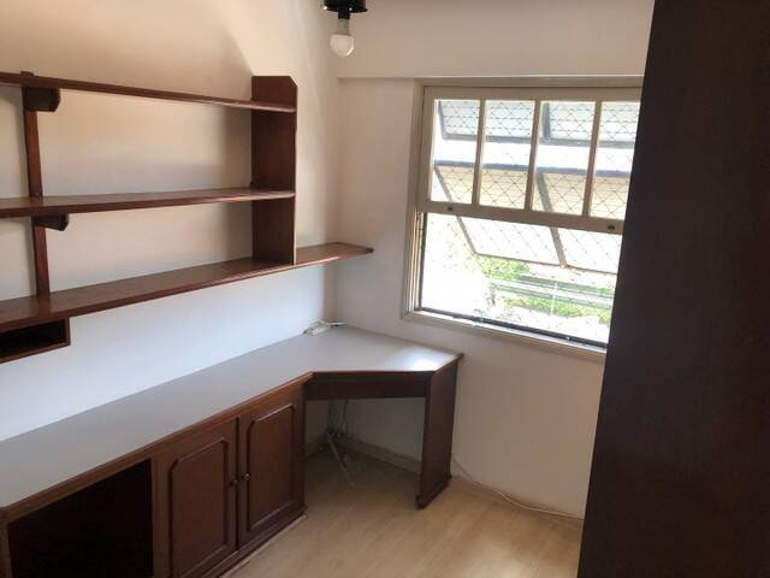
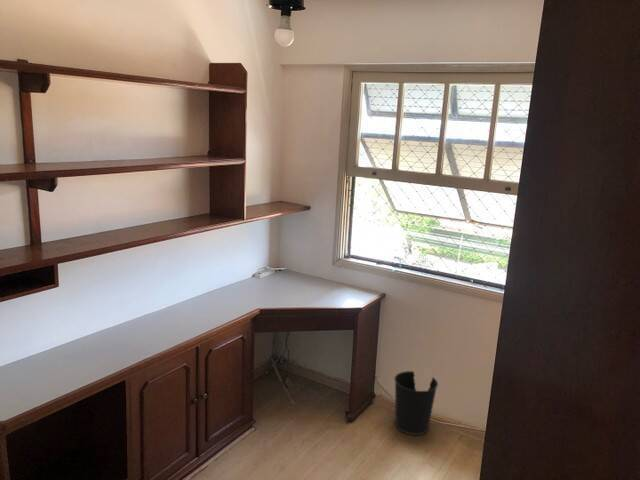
+ wastebasket (413, 403)
